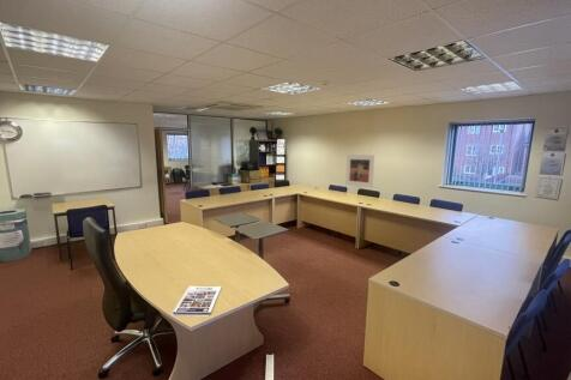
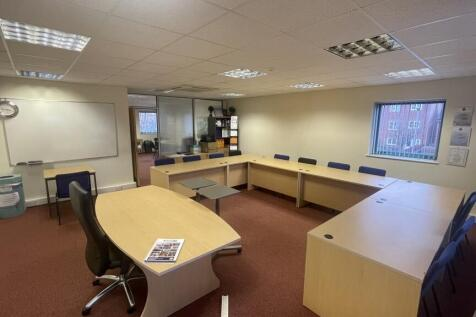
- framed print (359, 170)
